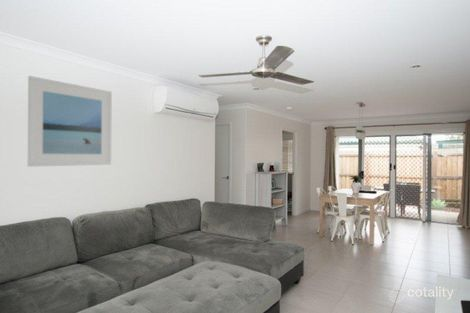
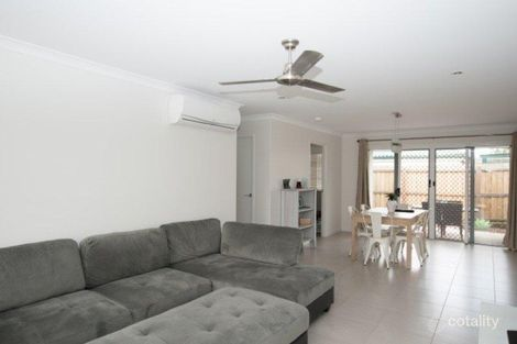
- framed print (74, 125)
